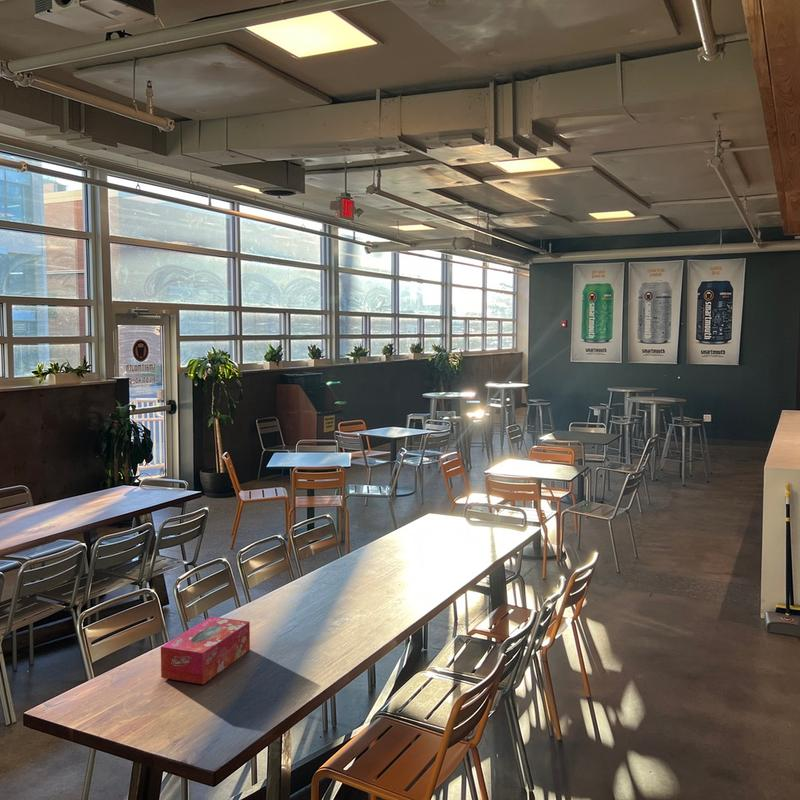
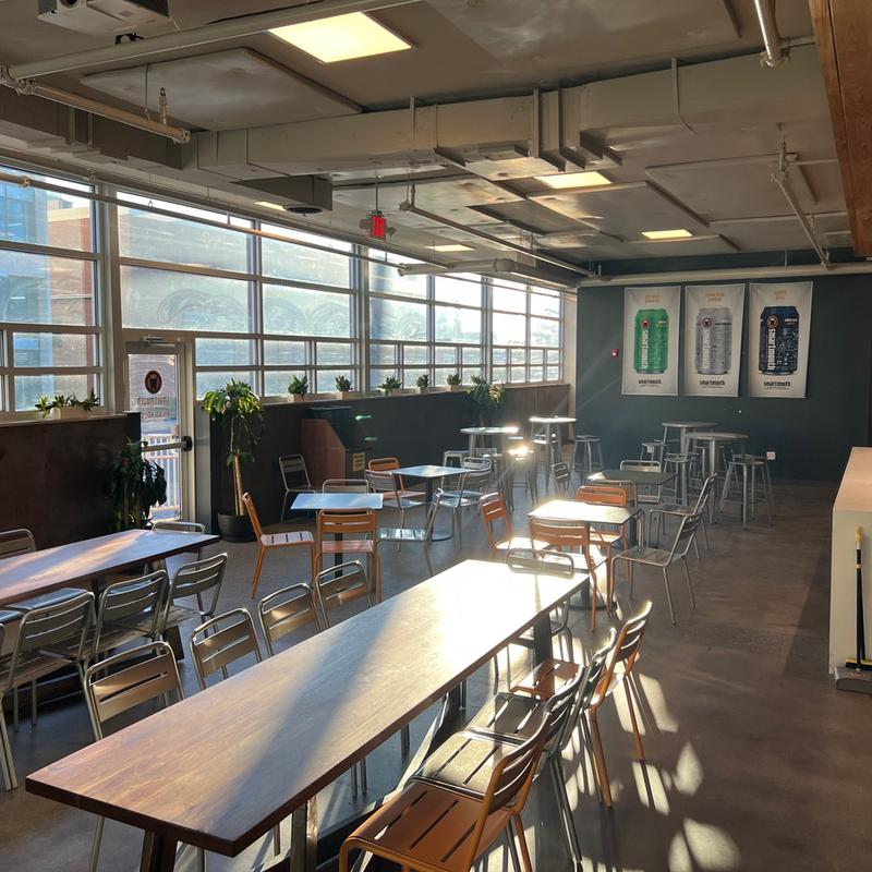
- tissue box (207, 648)
